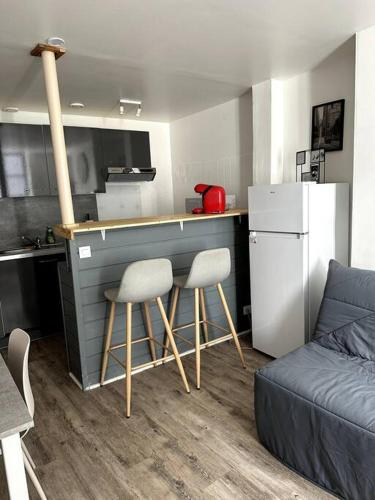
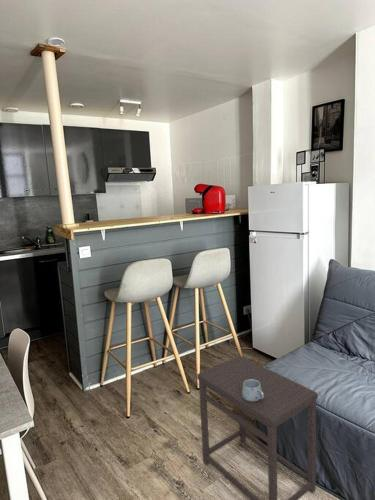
+ mug (254, 391)
+ side table (254, 430)
